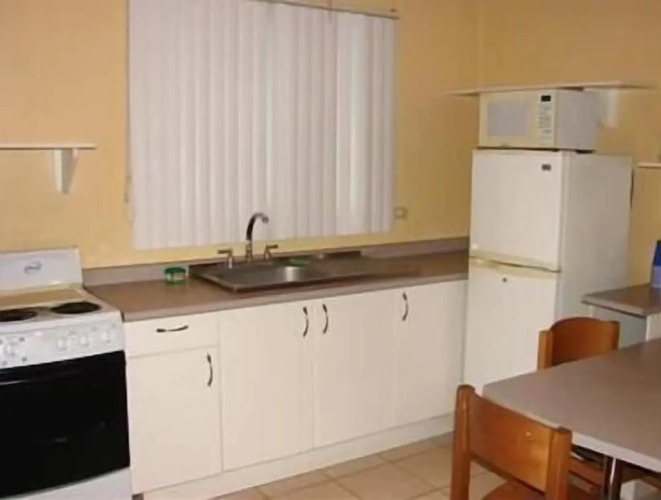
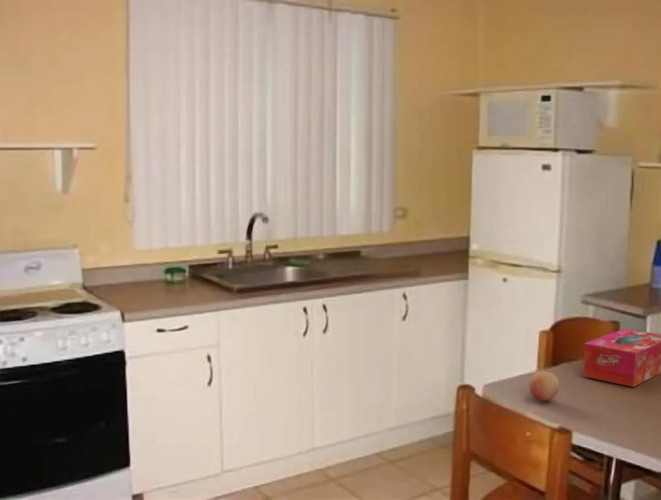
+ fruit (544, 386)
+ tissue box (628, 355)
